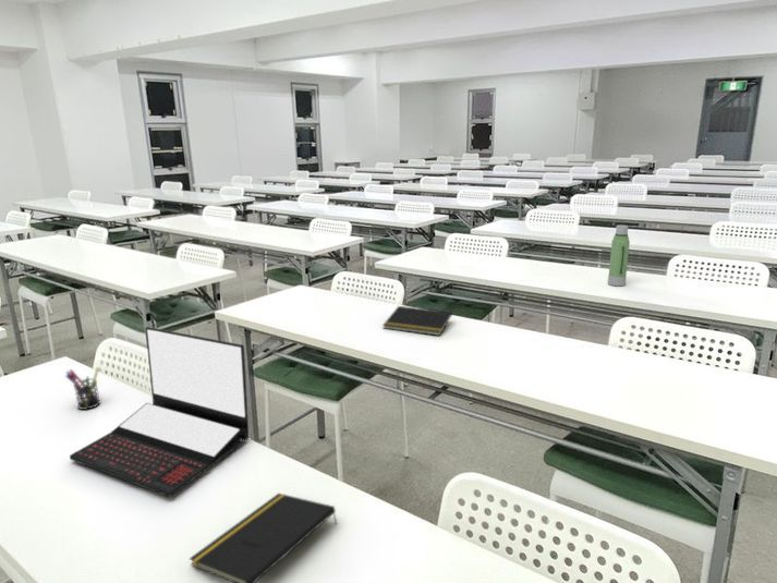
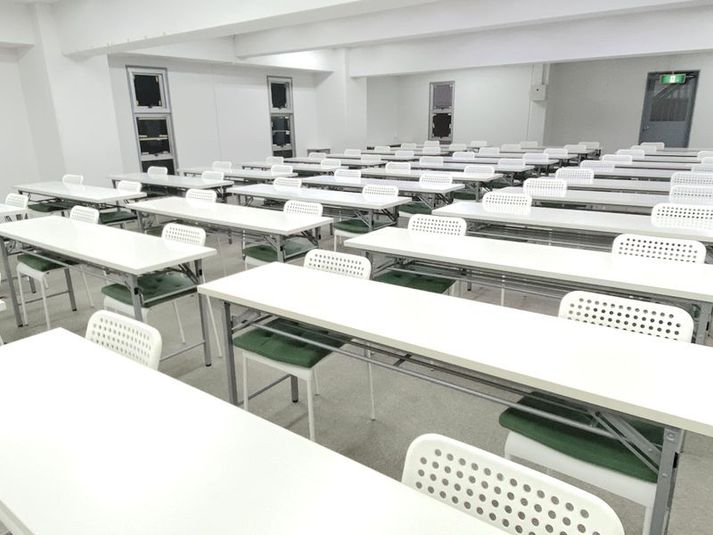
- pen holder (85, 387)
- notepad (417, 319)
- laptop (157, 402)
- water bottle (619, 255)
- notepad (265, 534)
